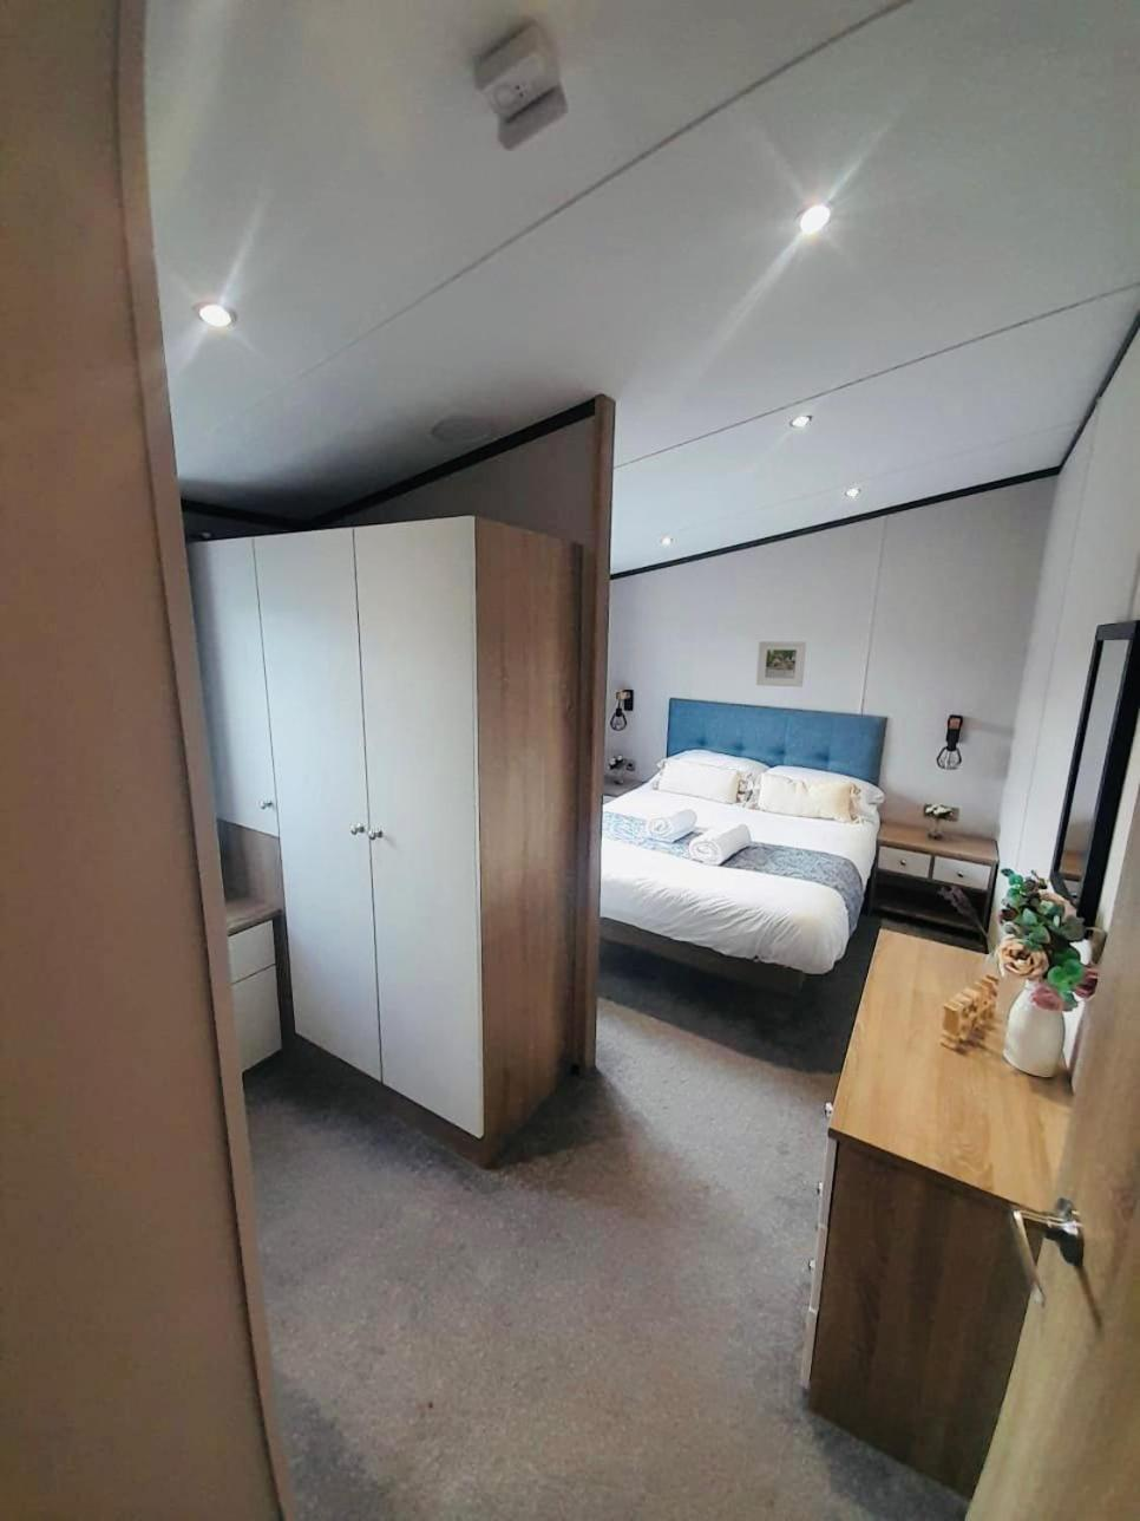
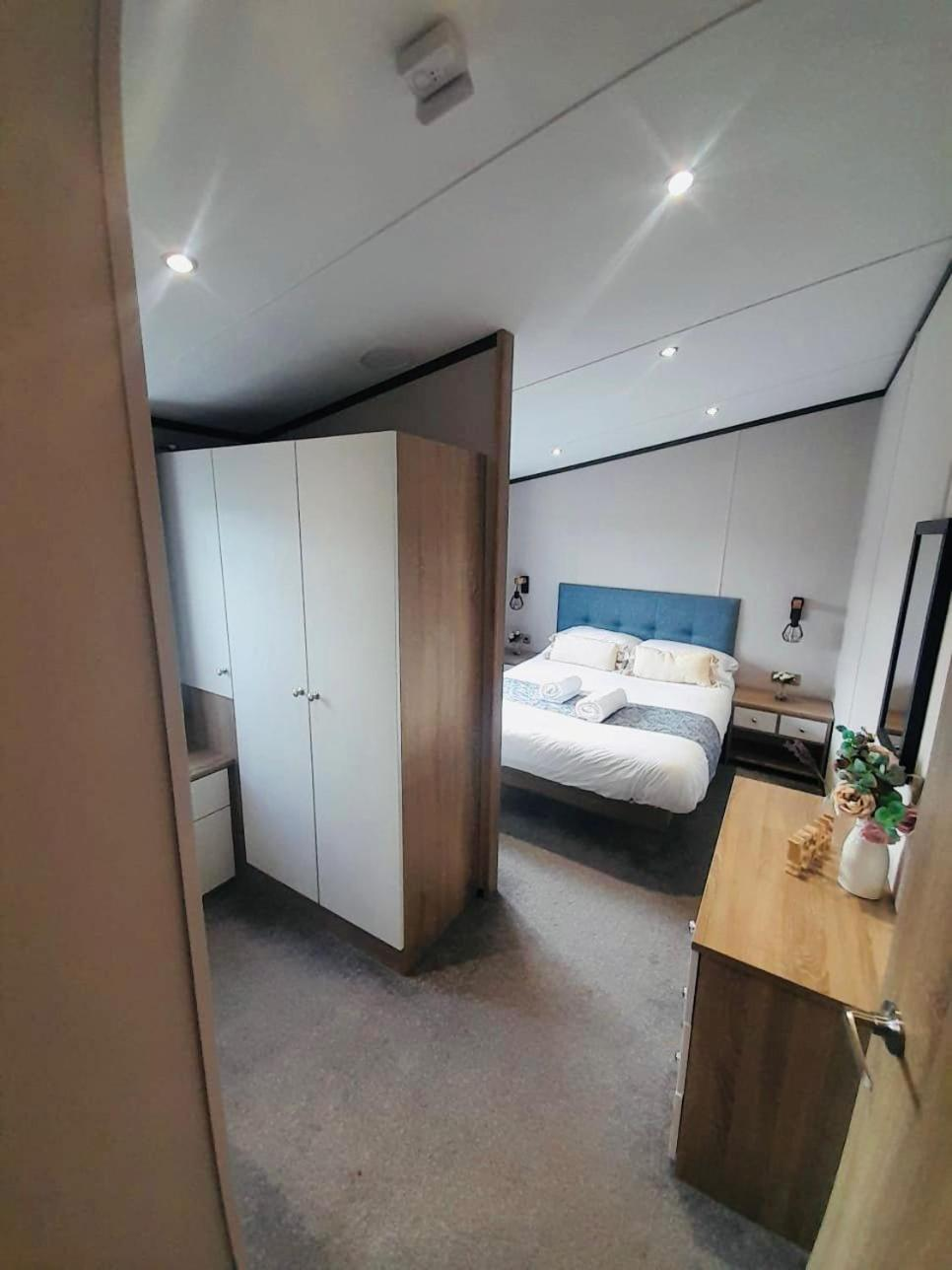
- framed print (780, 663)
